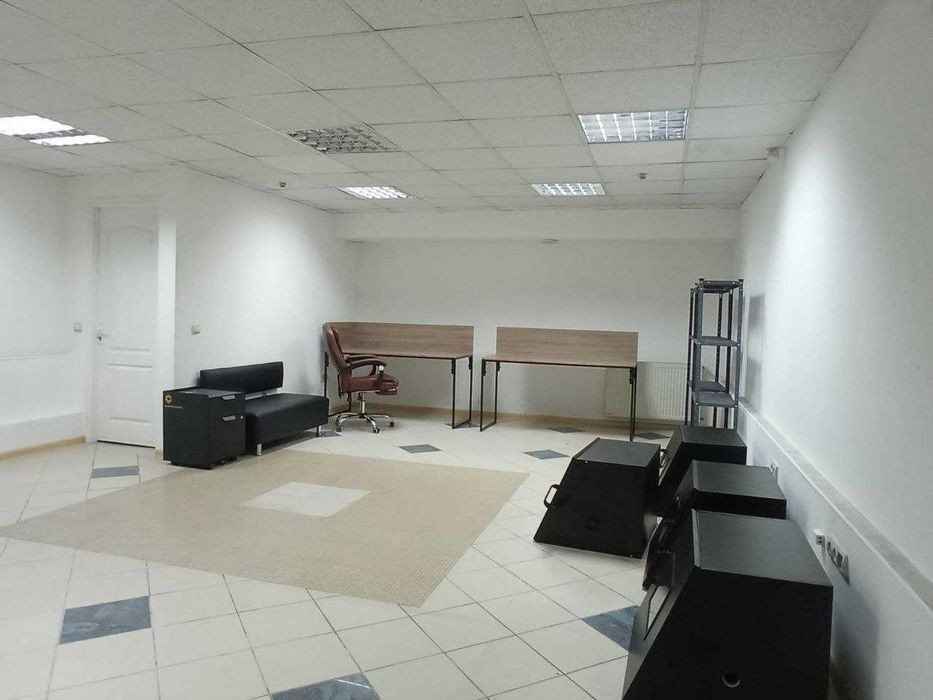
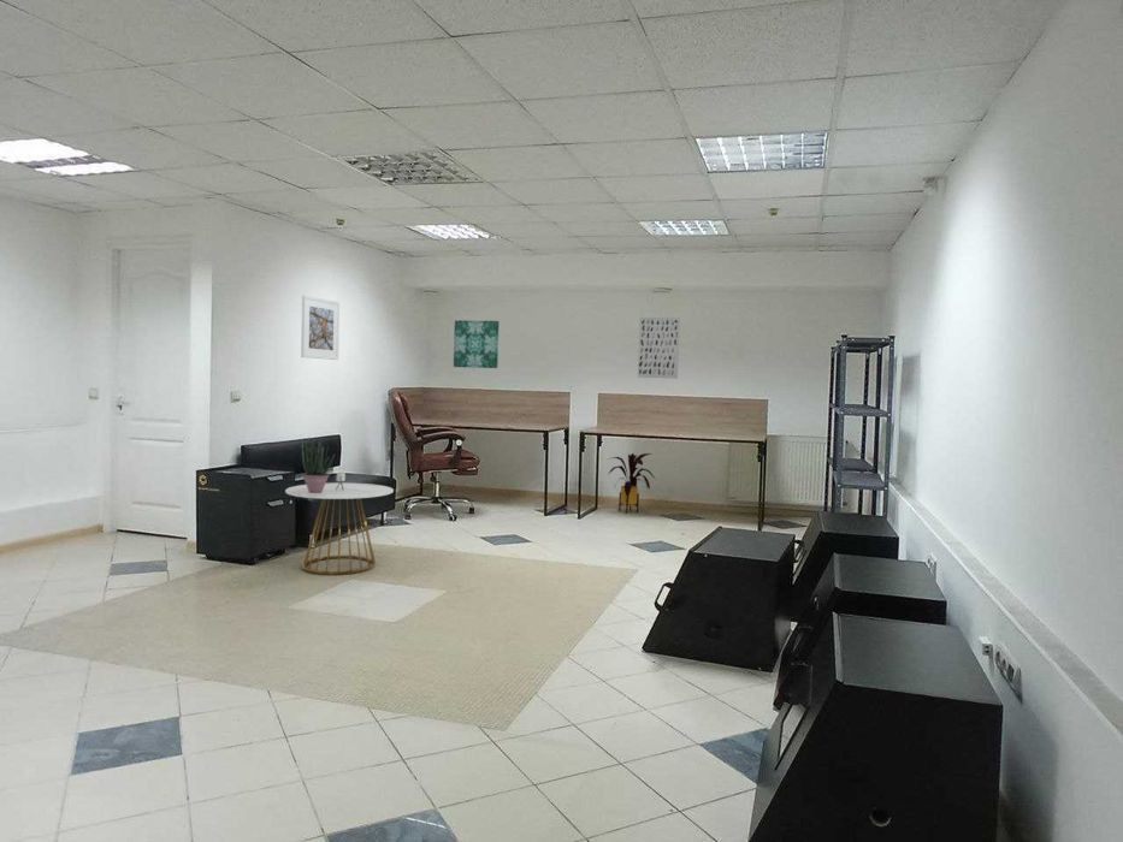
+ house plant (628, 481)
+ potted plant (317, 466)
+ side table (339, 518)
+ wall art (475, 344)
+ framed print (320, 328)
+ wall art (658, 348)
